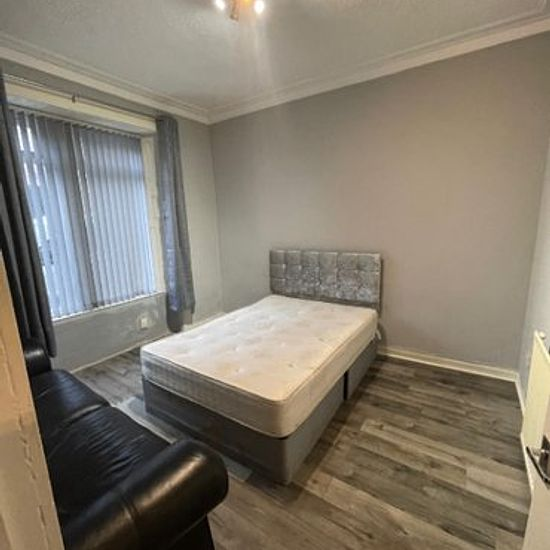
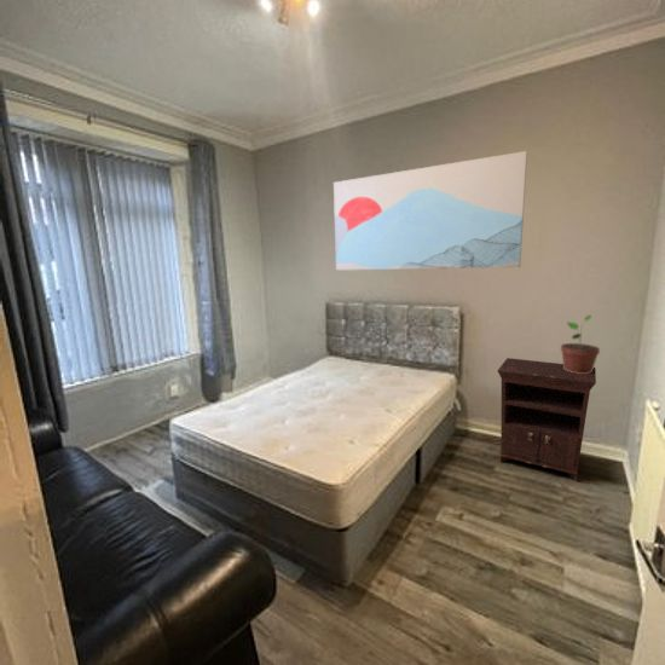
+ potted plant (579, 343)
+ nightstand (542, 415)
+ wall art (416, 220)
